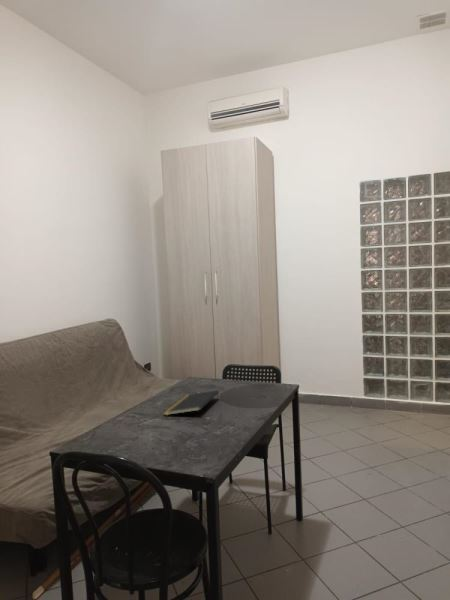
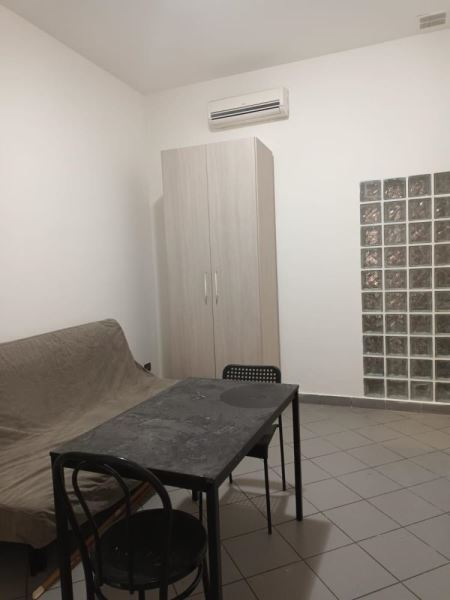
- notepad (192, 402)
